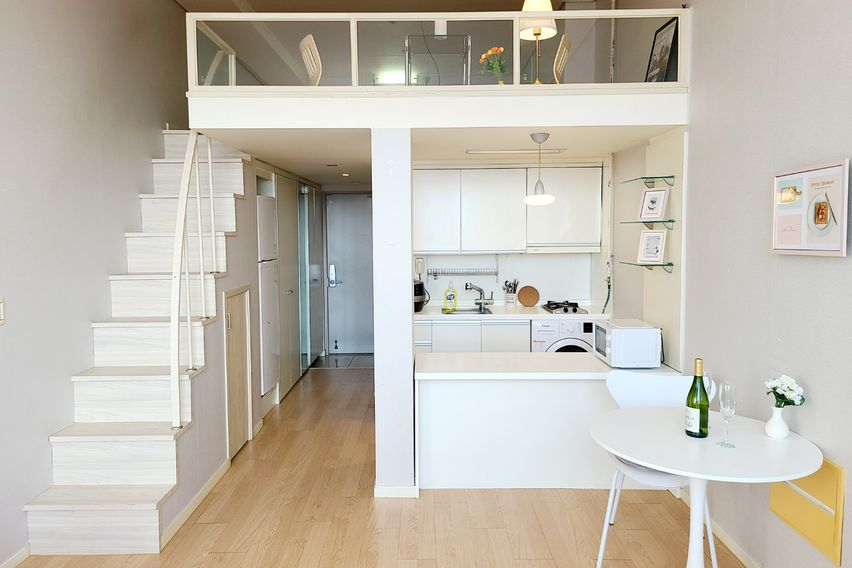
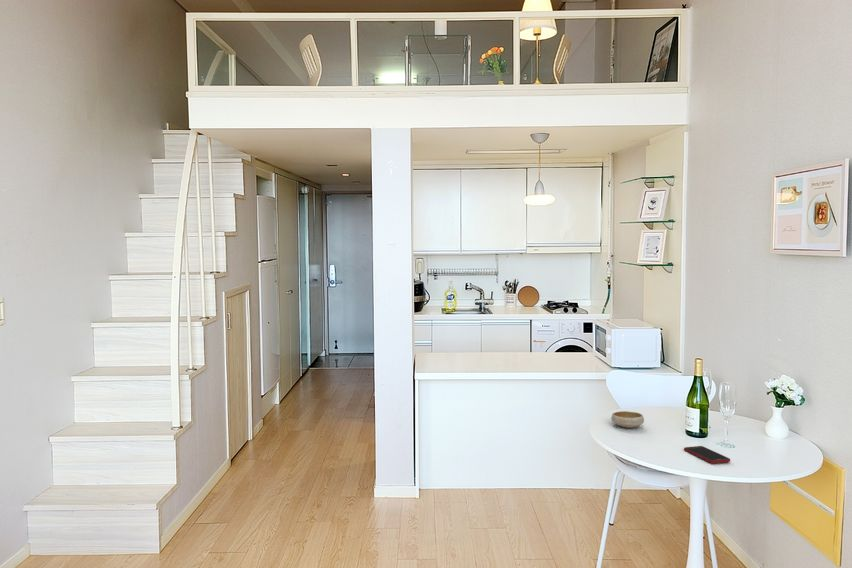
+ bowl (627, 420)
+ cell phone (706, 454)
